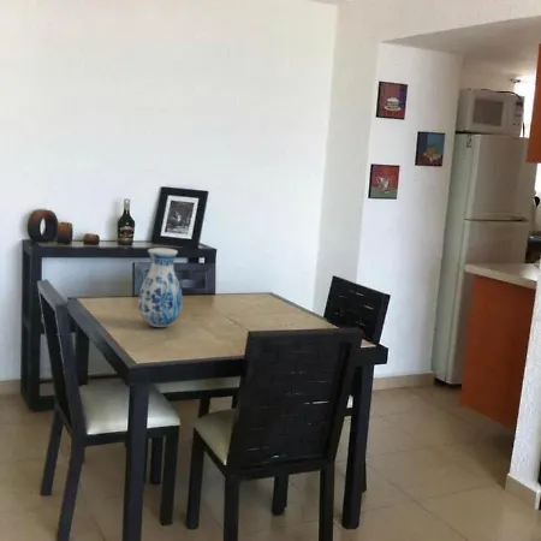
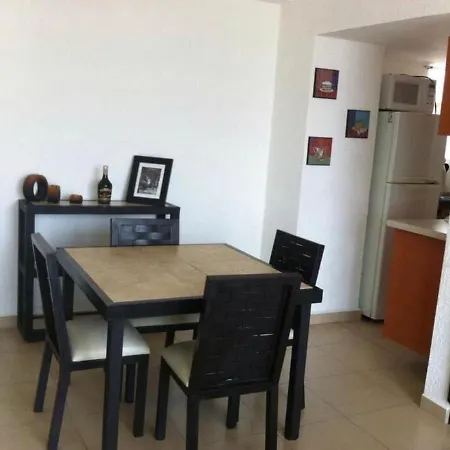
- vase (160, 287)
